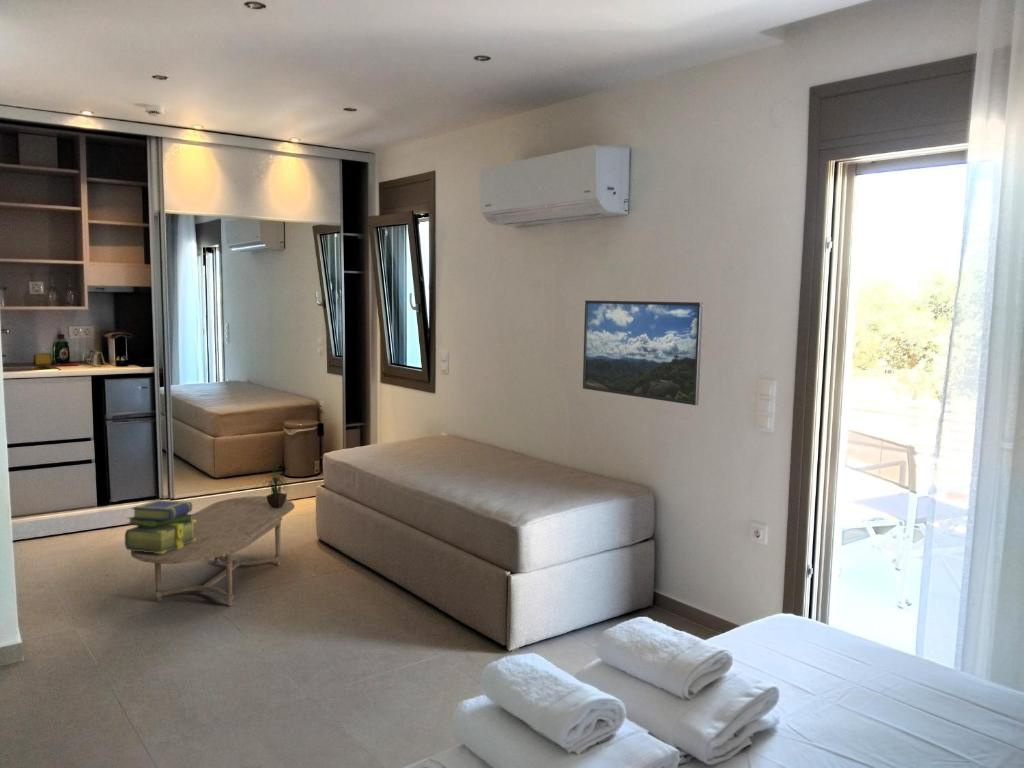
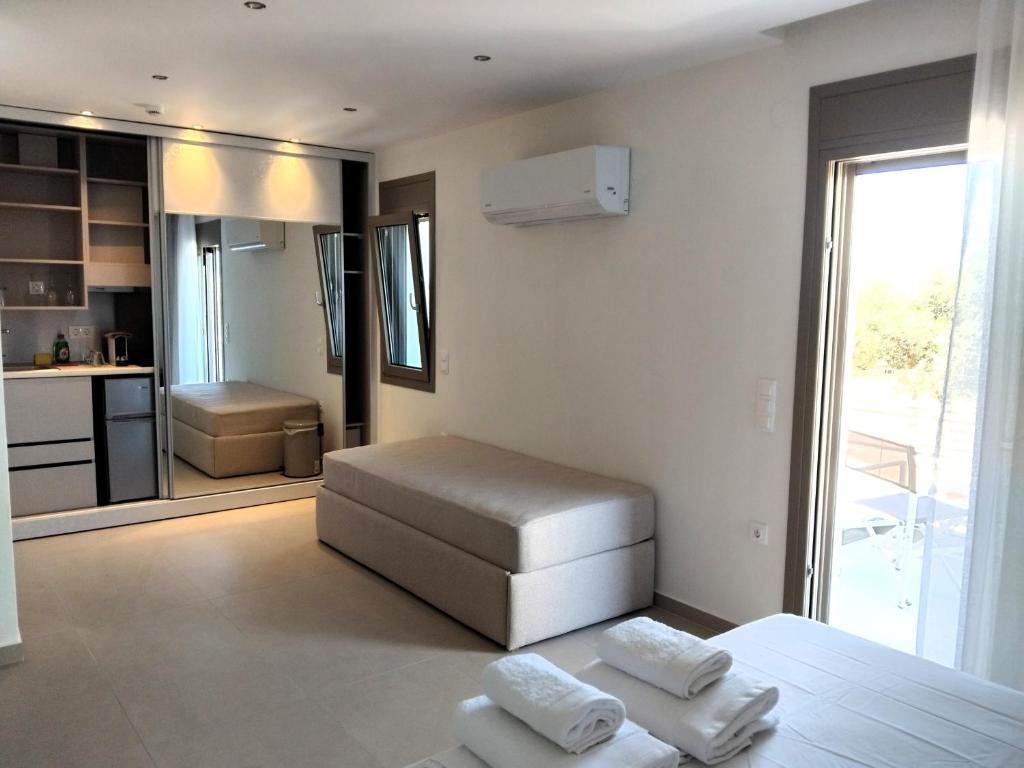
- stack of books (161, 523)
- potted plant (276, 478)
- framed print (637, 349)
- coffee table (221, 552)
